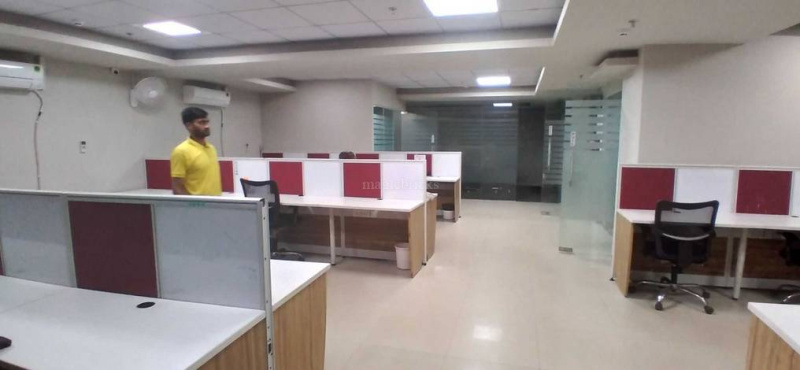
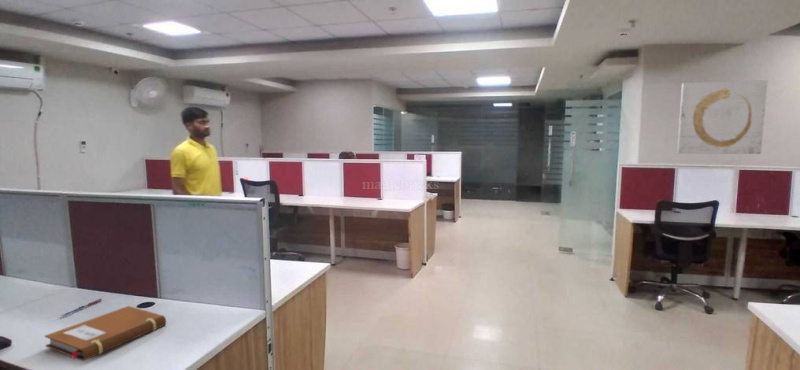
+ wall art (720, 118)
+ pen (82, 306)
+ notebook (107, 331)
